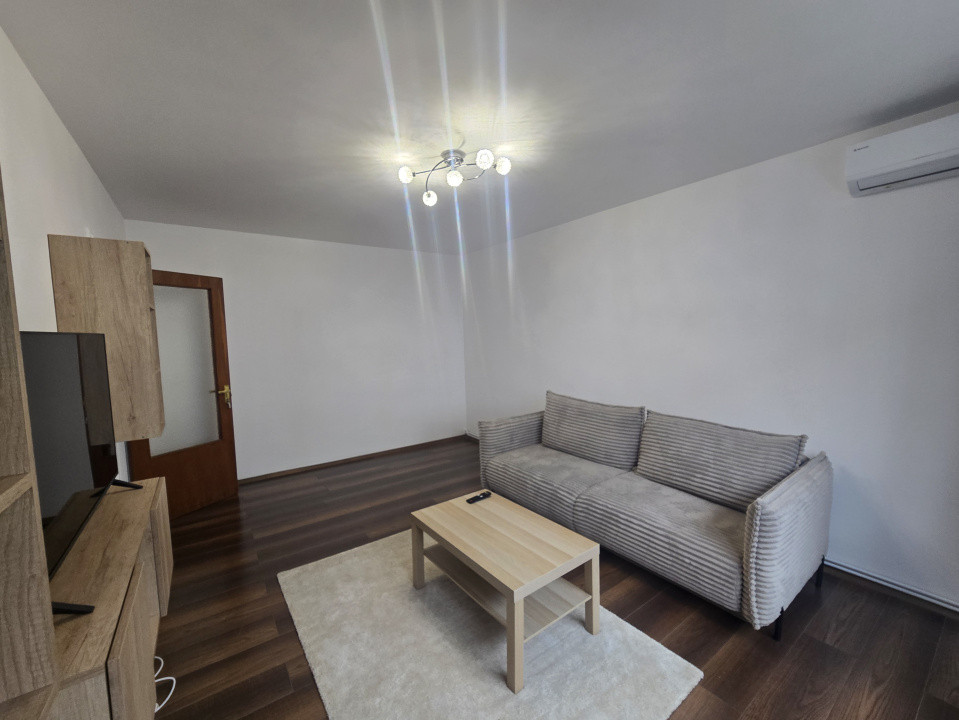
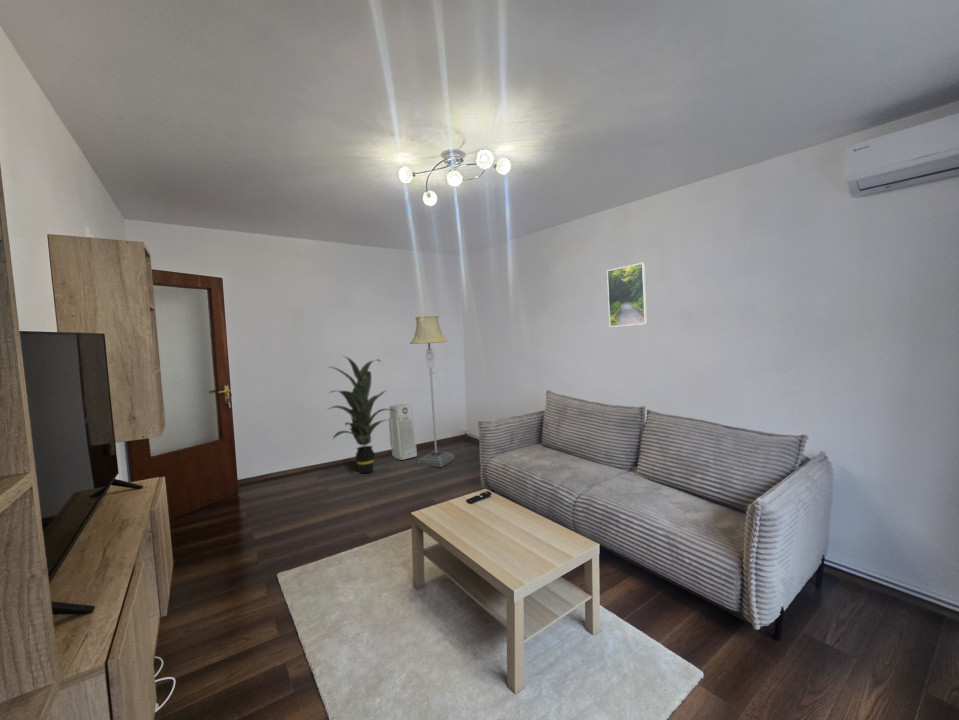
+ air purifier (401, 430)
+ floor lamp (431, 389)
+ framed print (626, 296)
+ indoor plant (357, 413)
